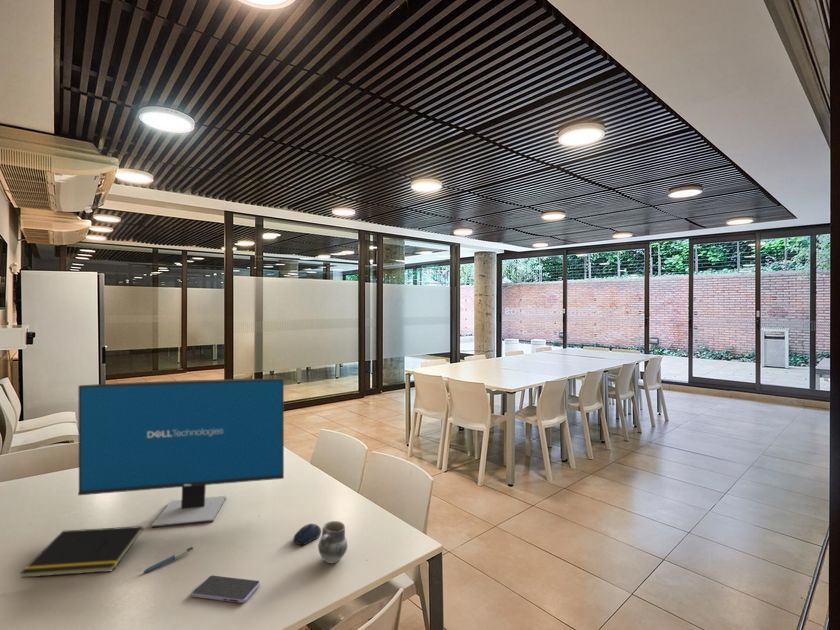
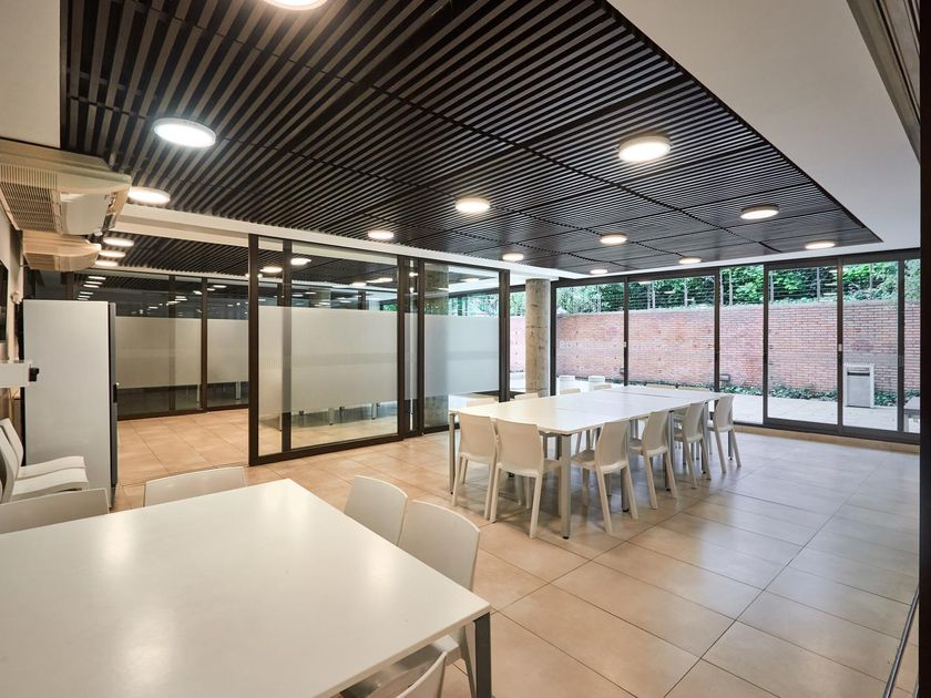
- smartphone (226, 588)
- notepad (86, 549)
- pen (169, 558)
- computer mouse (307, 531)
- cup (331, 543)
- computer monitor (191, 445)
